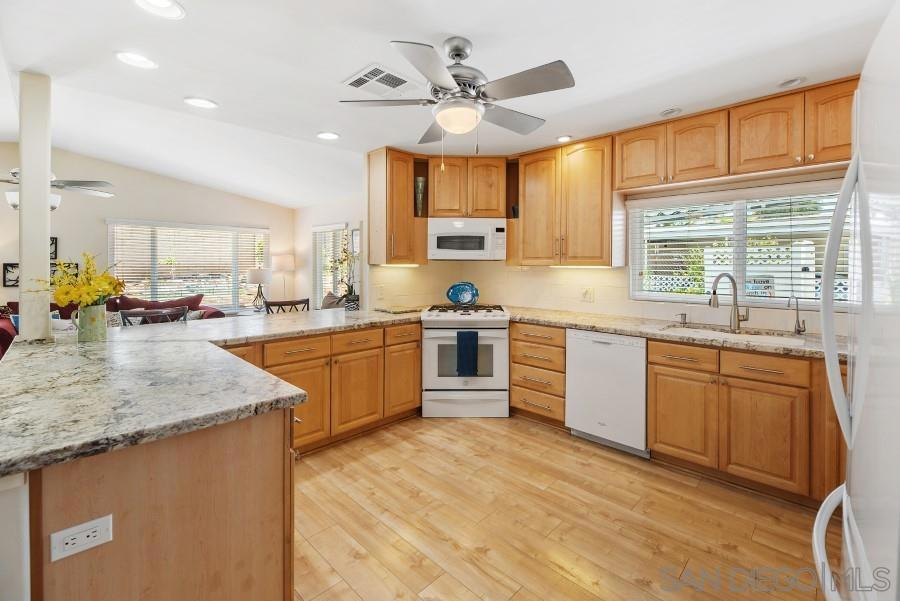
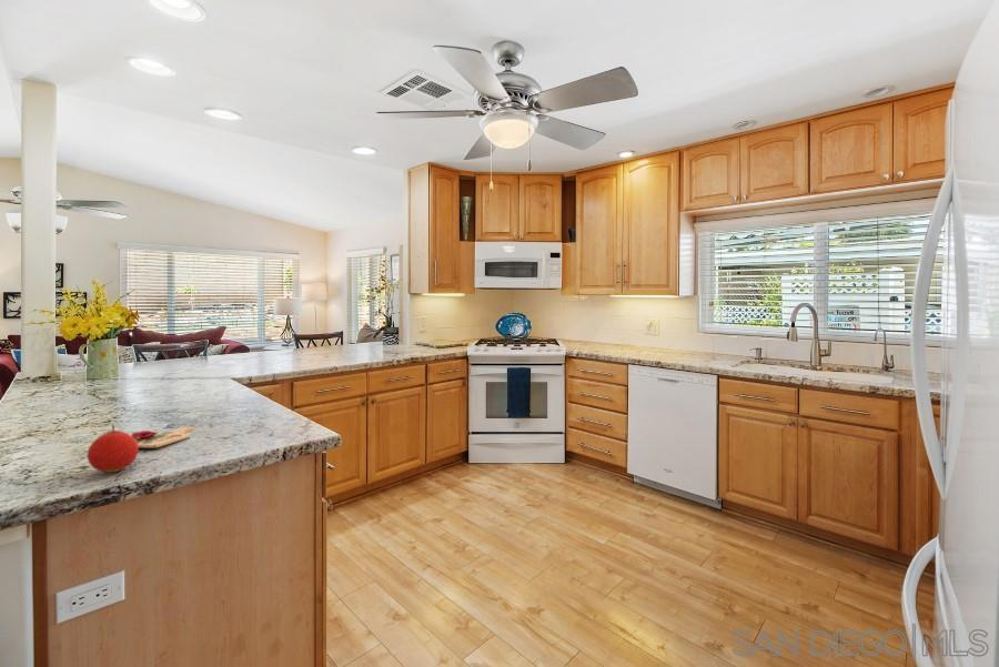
+ cutting board (163, 432)
+ fruit (113, 447)
